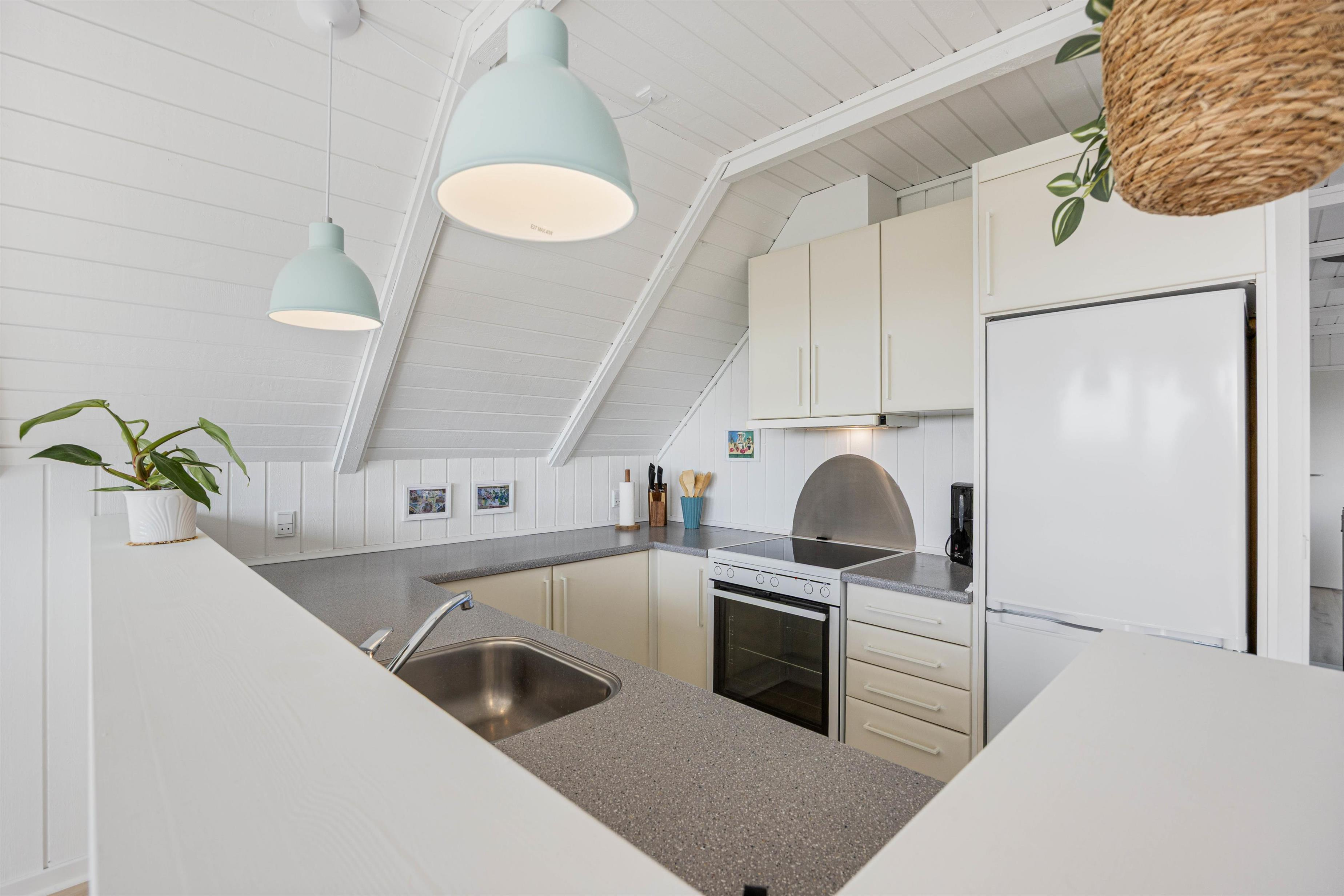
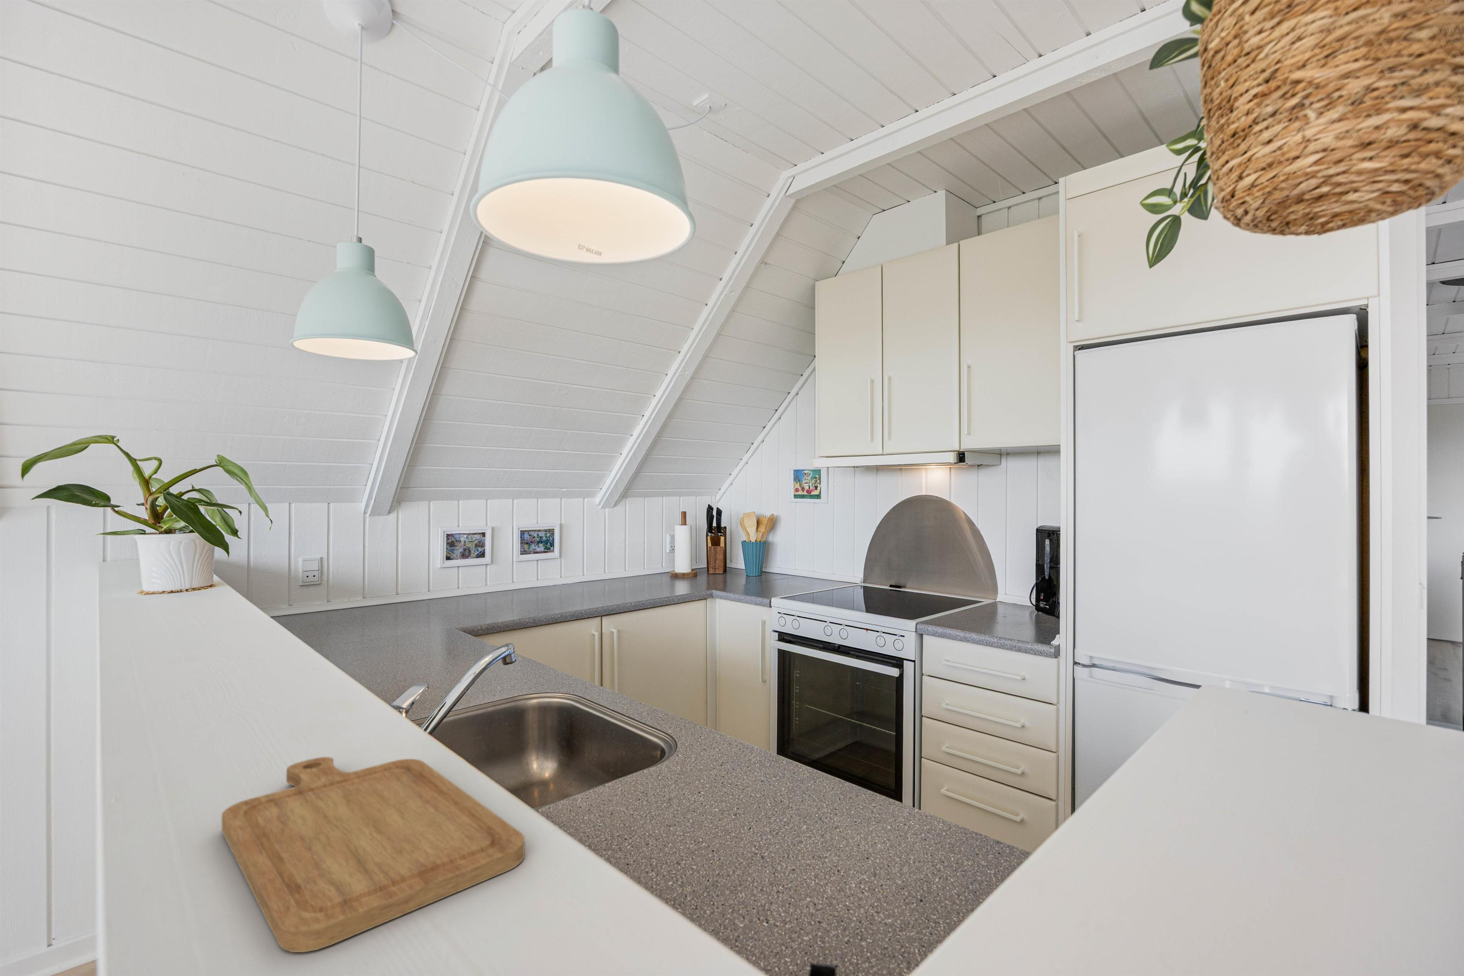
+ chopping board (355, 819)
